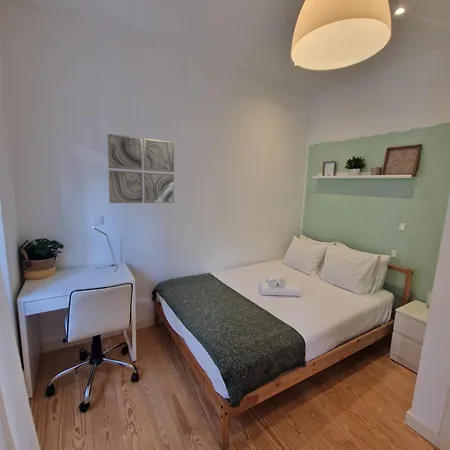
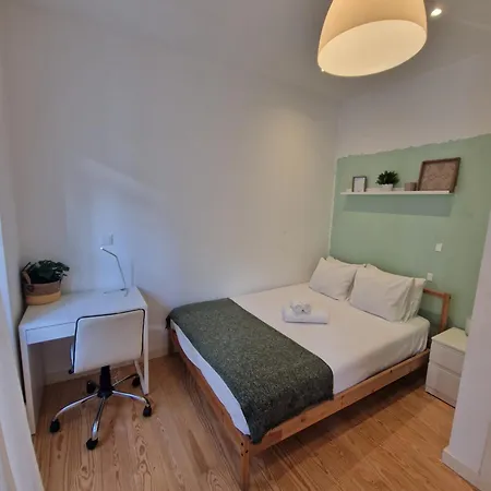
- wall art (142, 172)
